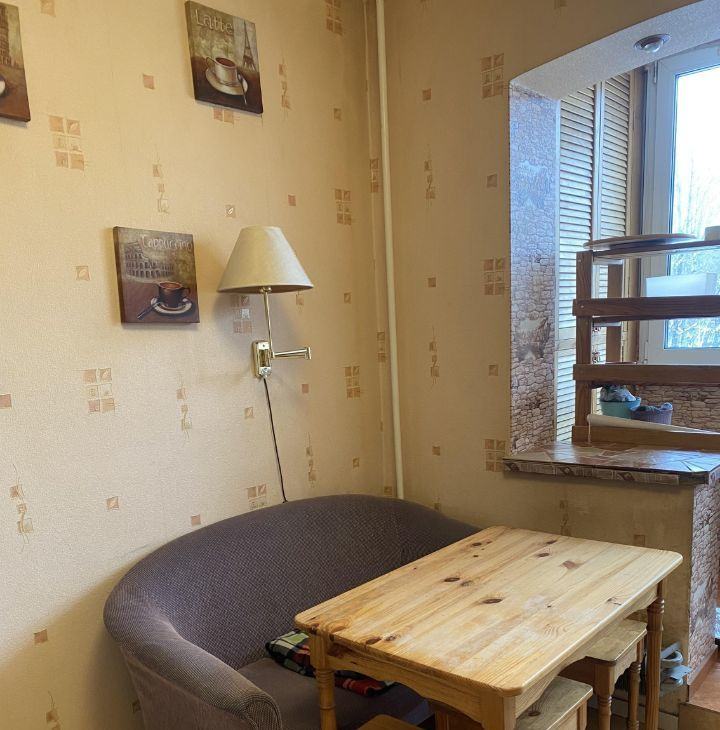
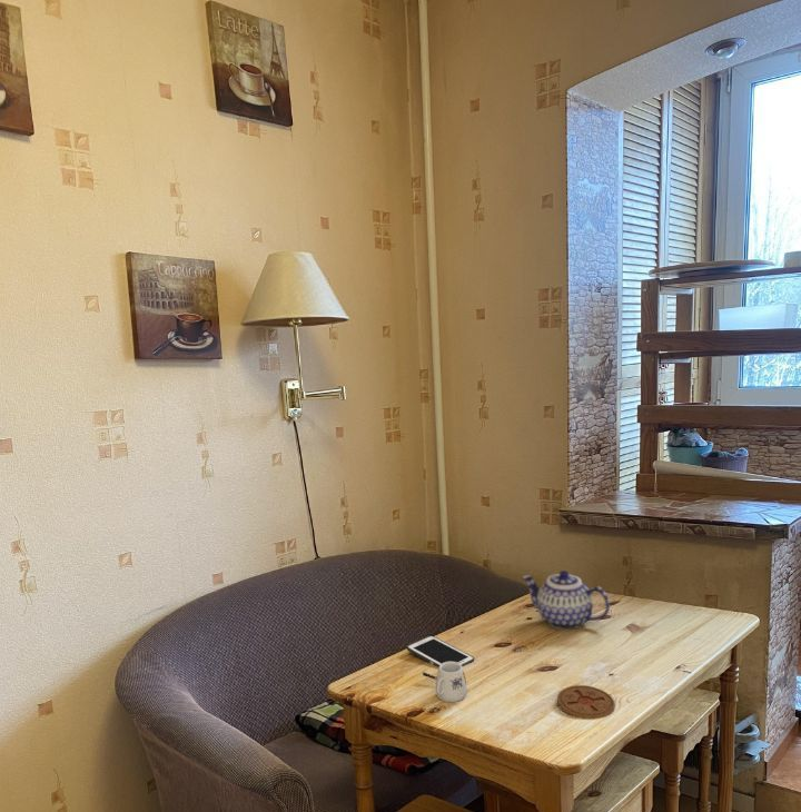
+ coaster (585, 702)
+ cell phone (439, 653)
+ teapot (564, 596)
+ mug (435, 679)
